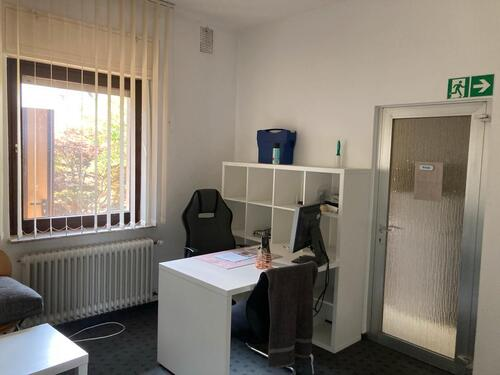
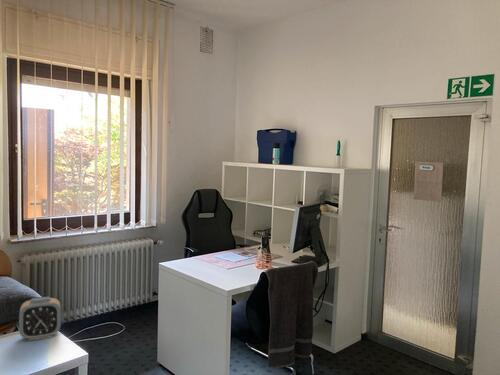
+ alarm clock (40, 317)
